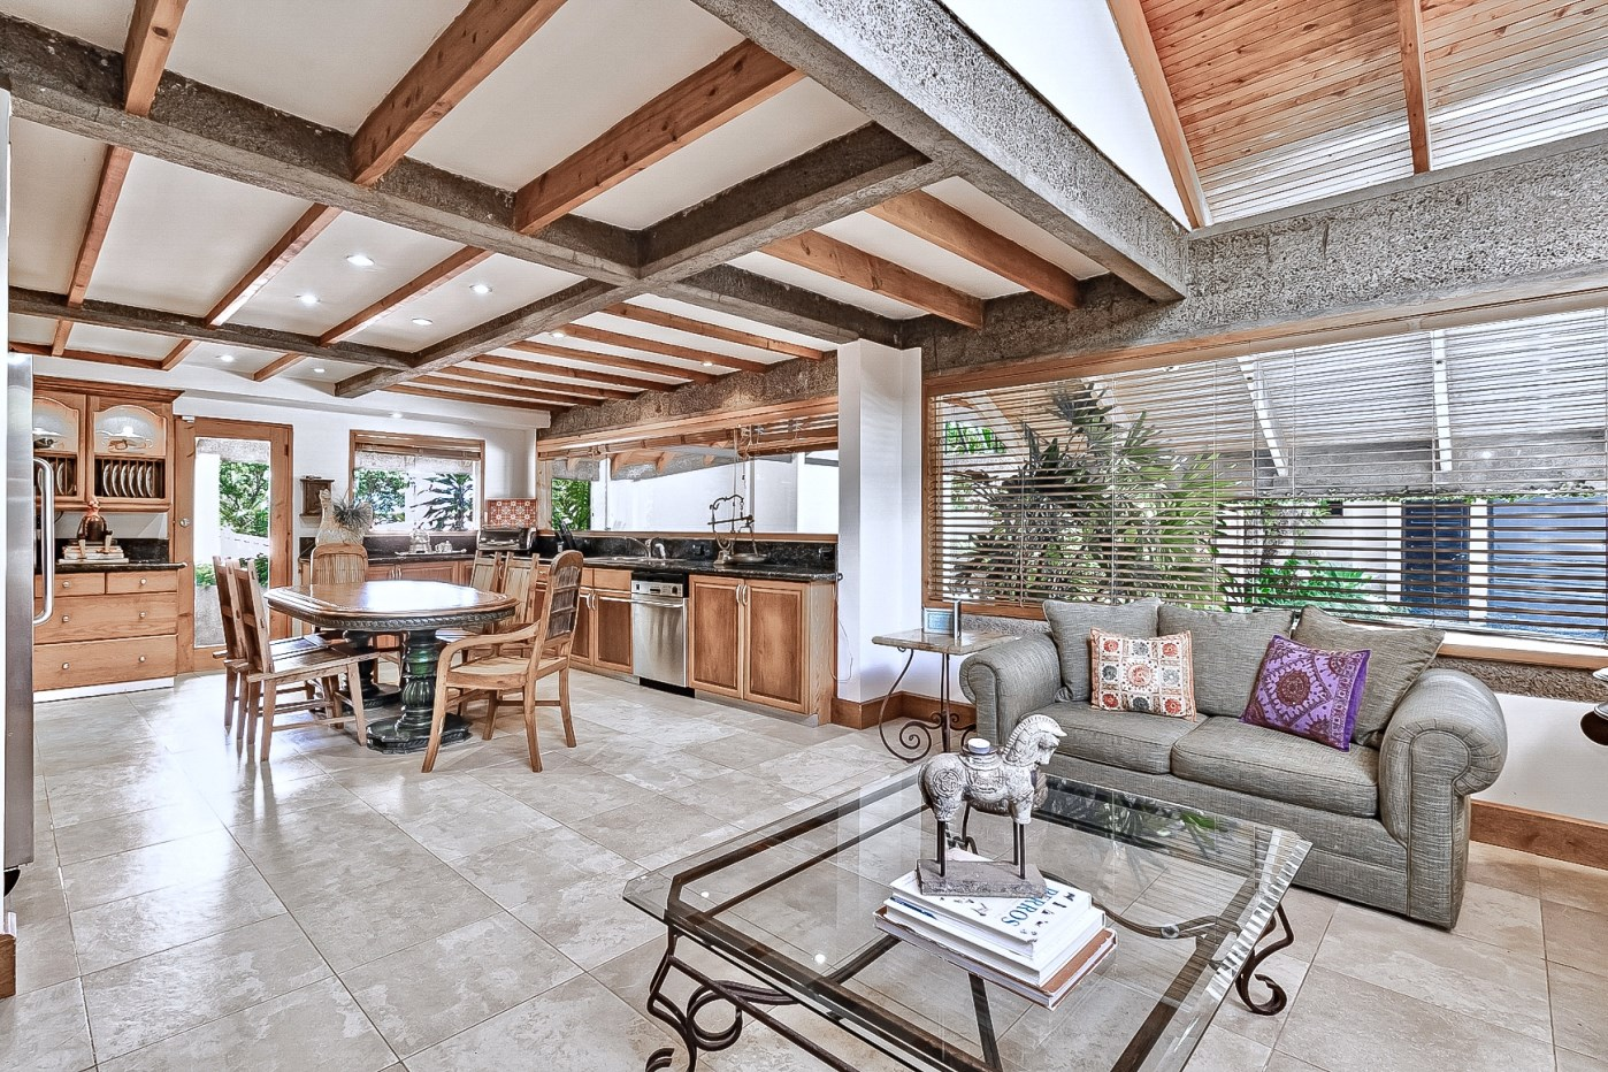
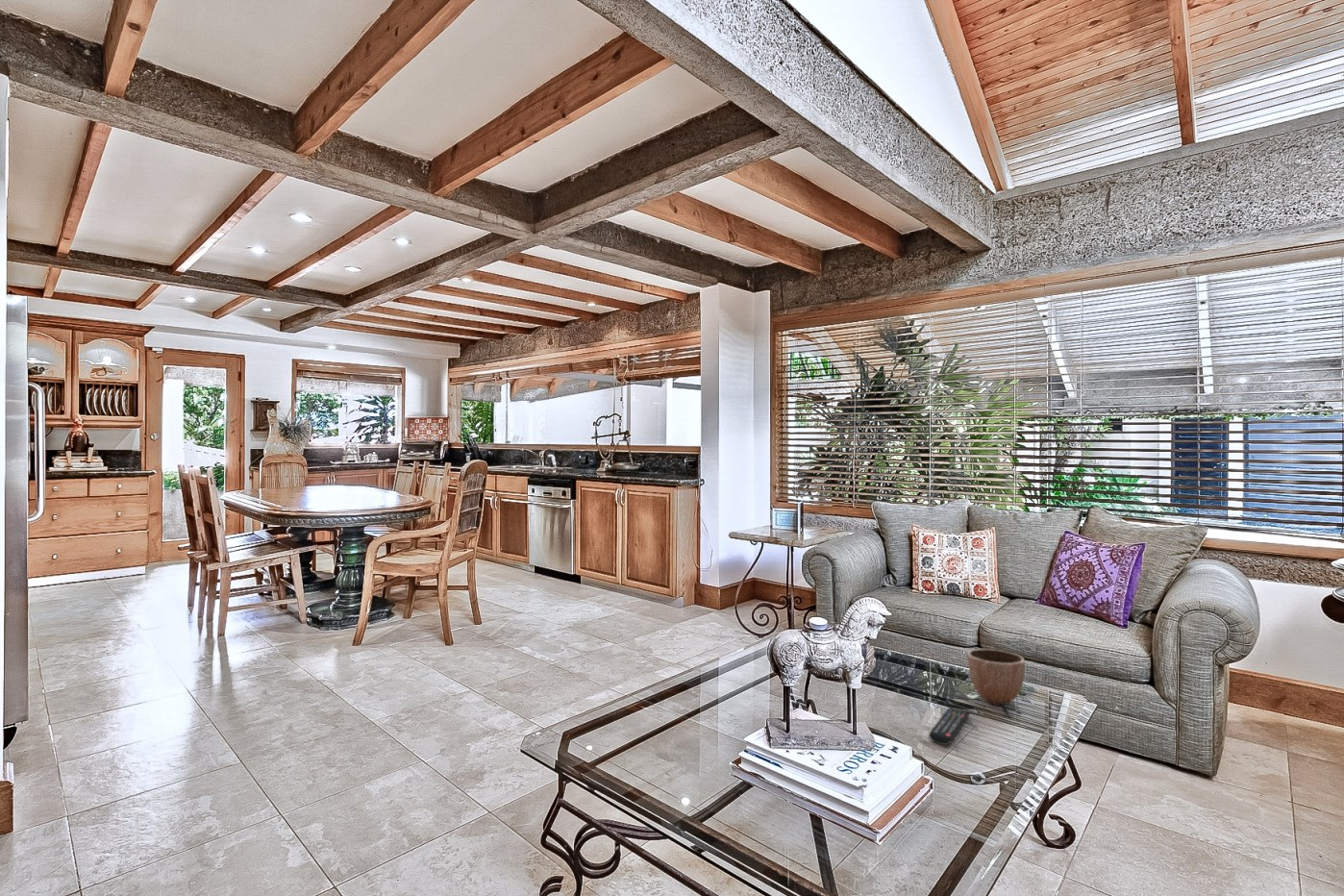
+ decorative bowl (995, 678)
+ remote control (950, 725)
